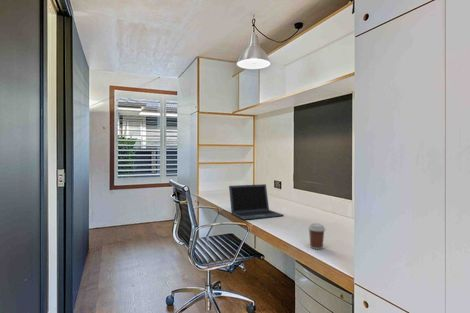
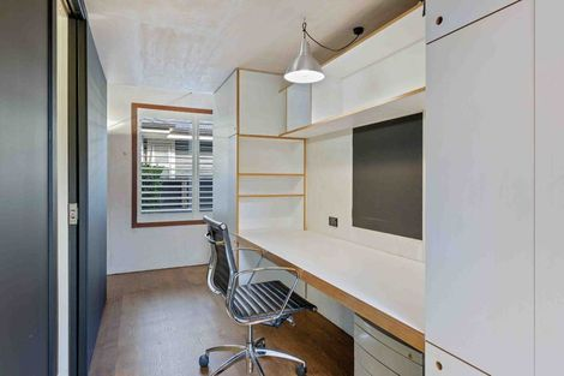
- laptop (255, 200)
- coffee cup (316, 235)
